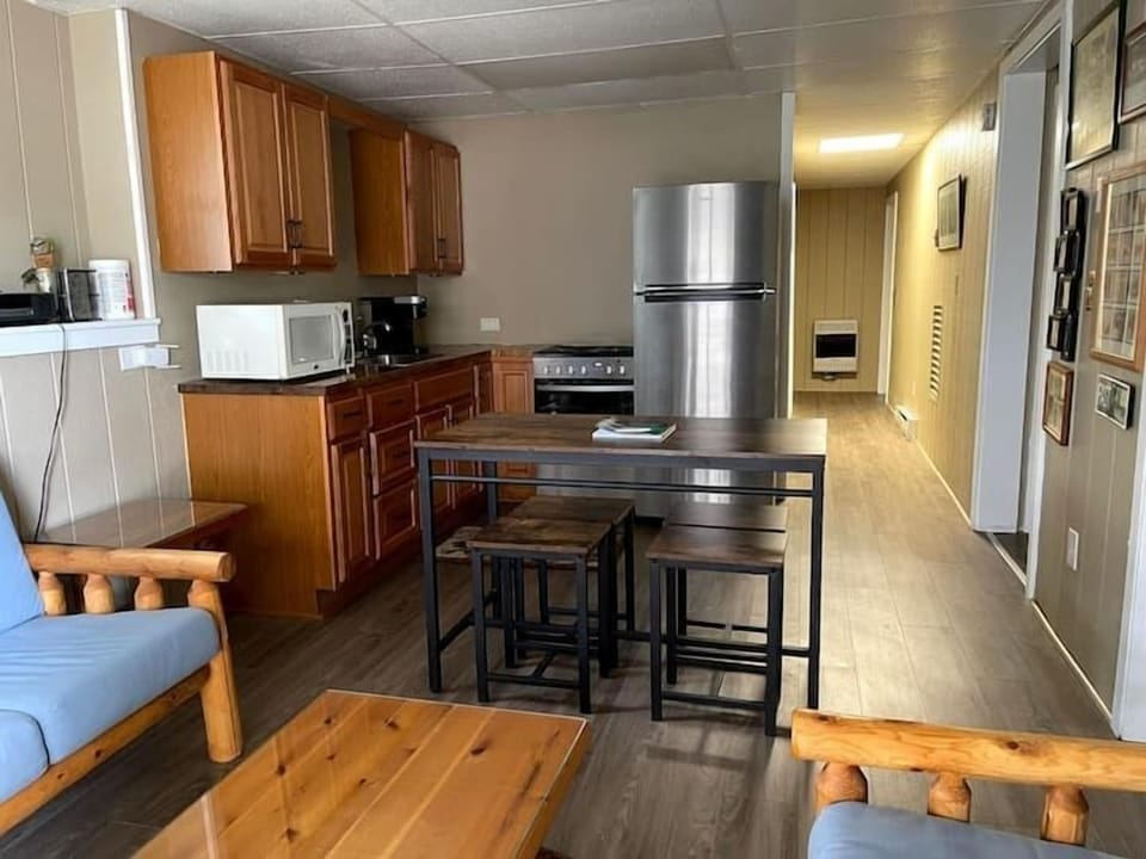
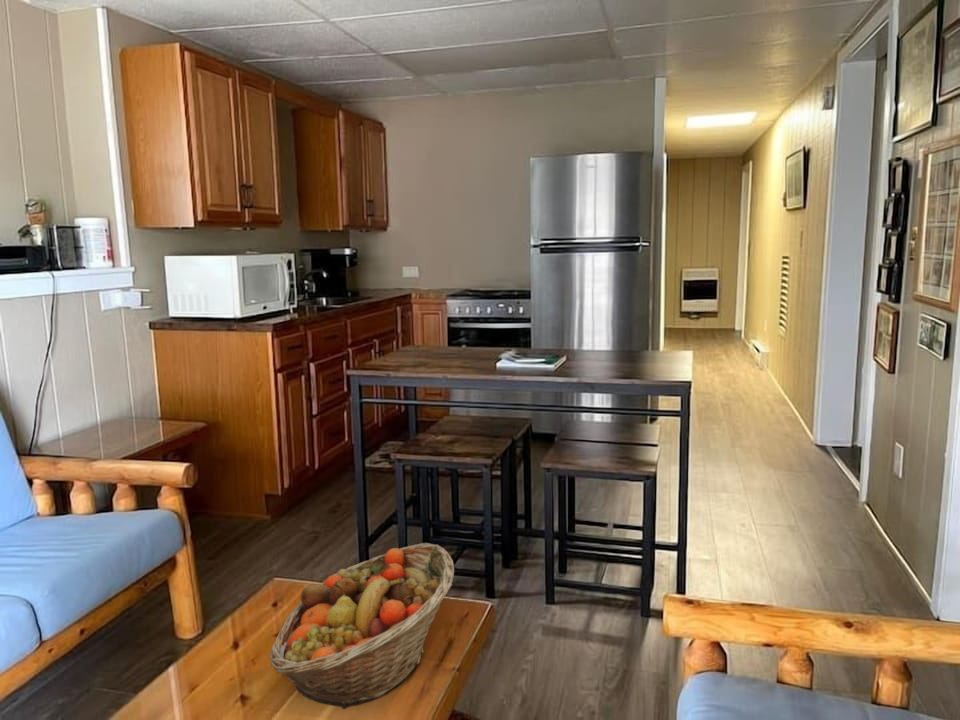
+ fruit basket (367, 615)
